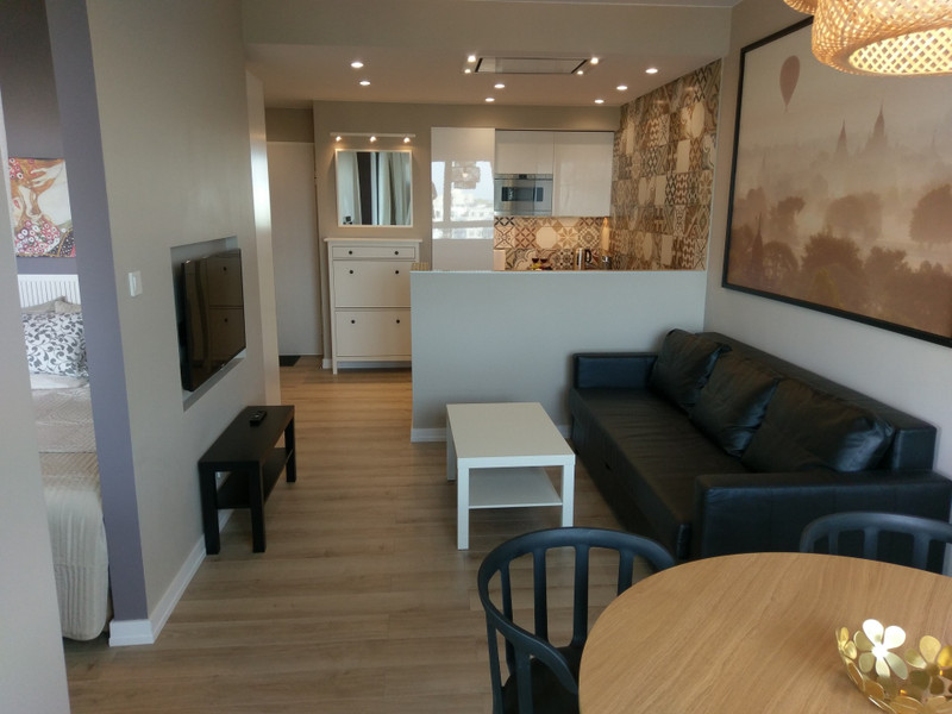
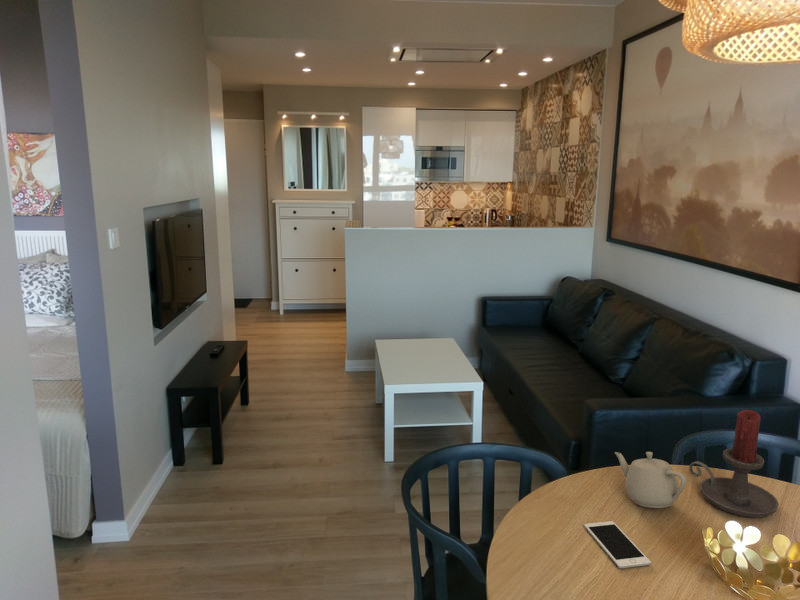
+ teapot (646, 475)
+ candle holder (733, 453)
+ cell phone (615, 543)
